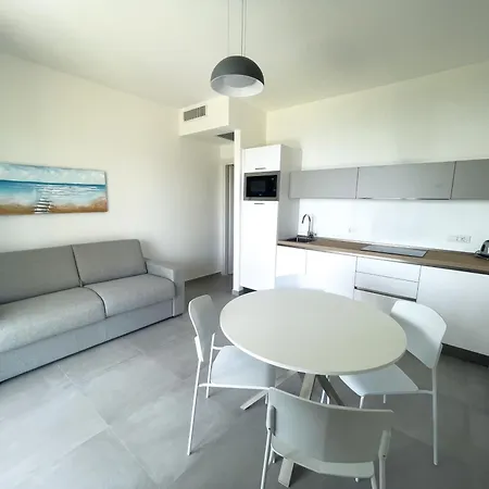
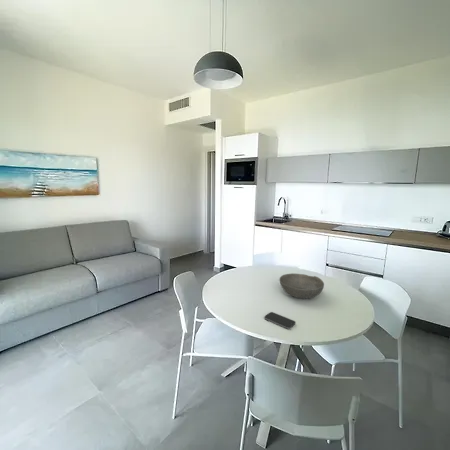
+ bowl (301, 287)
+ smartphone (279, 320)
